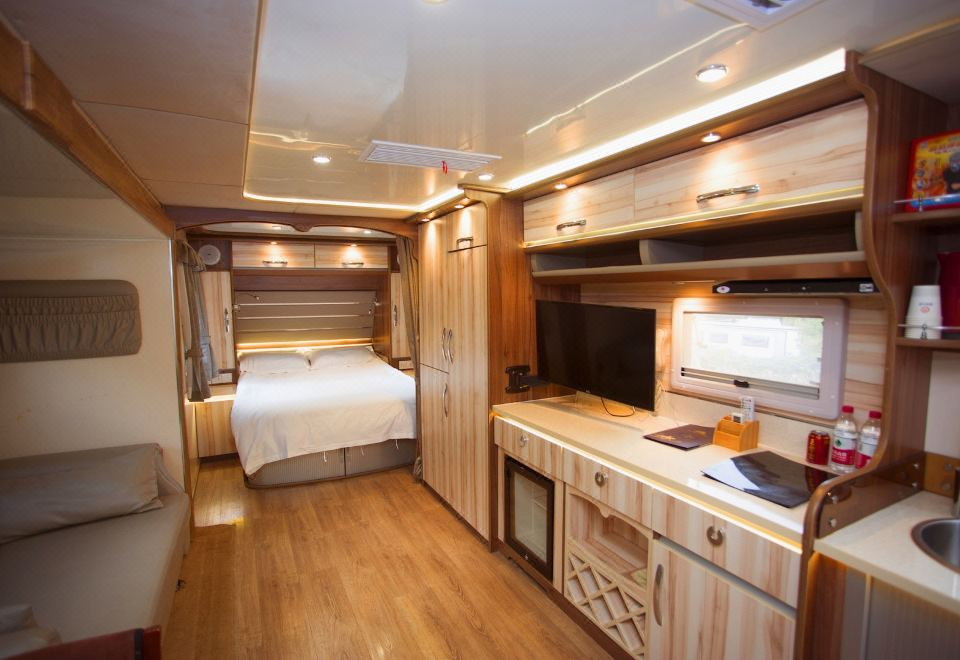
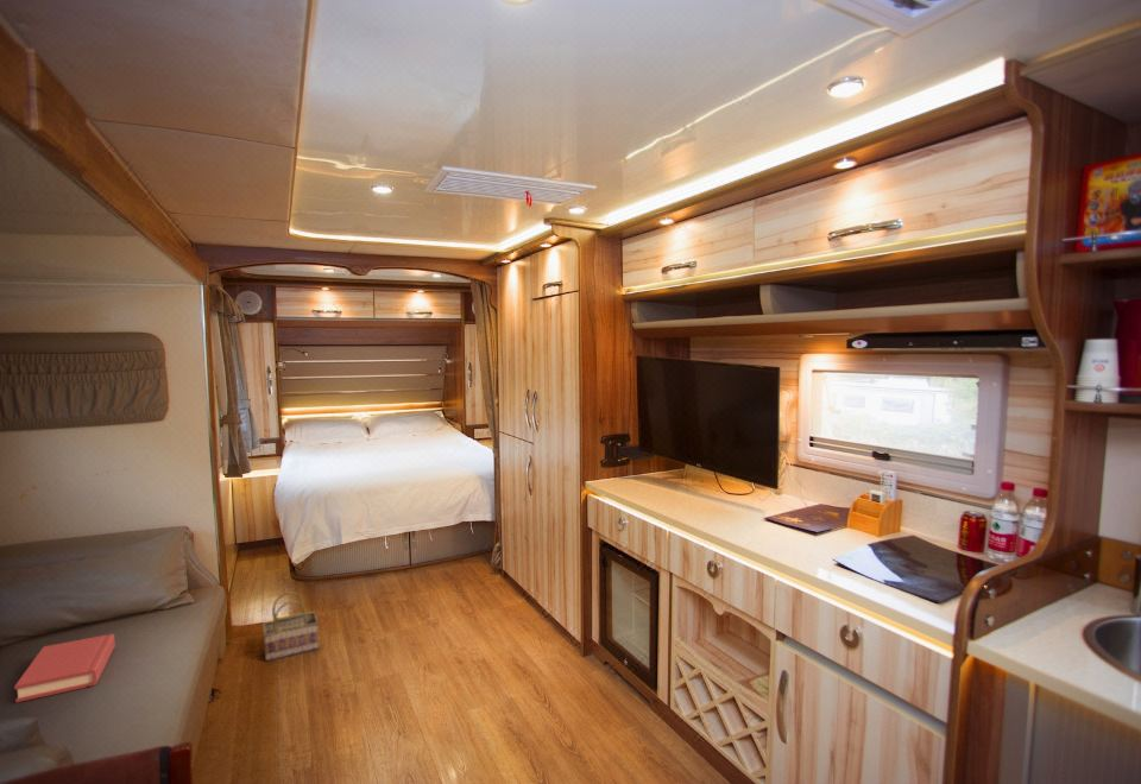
+ basket (290, 622)
+ hardback book (69, 665)
